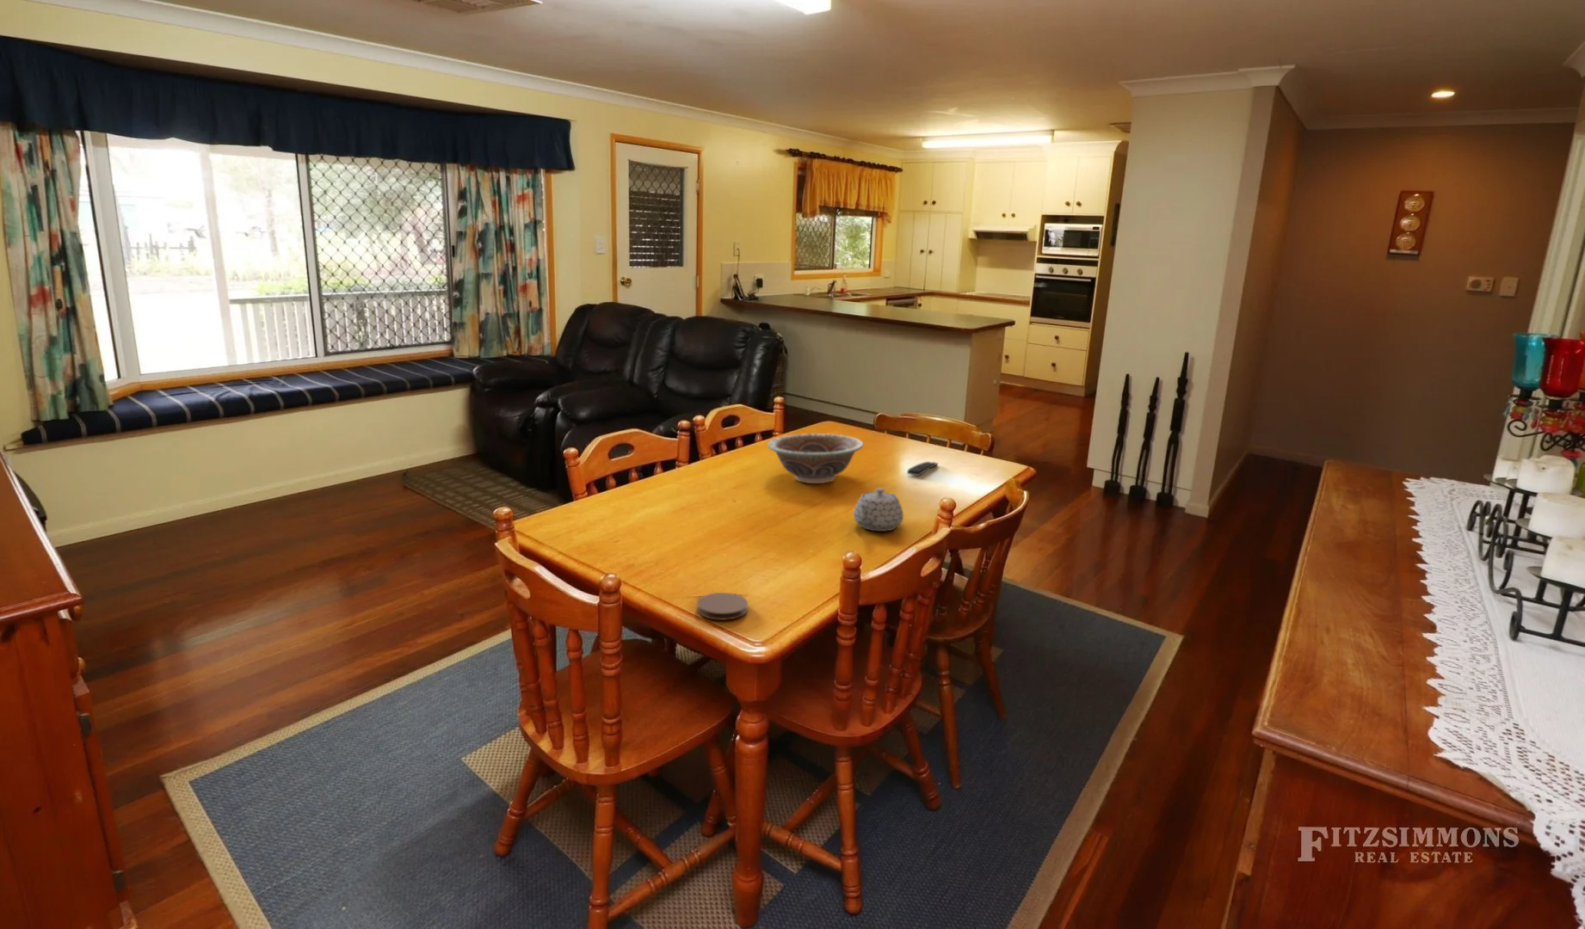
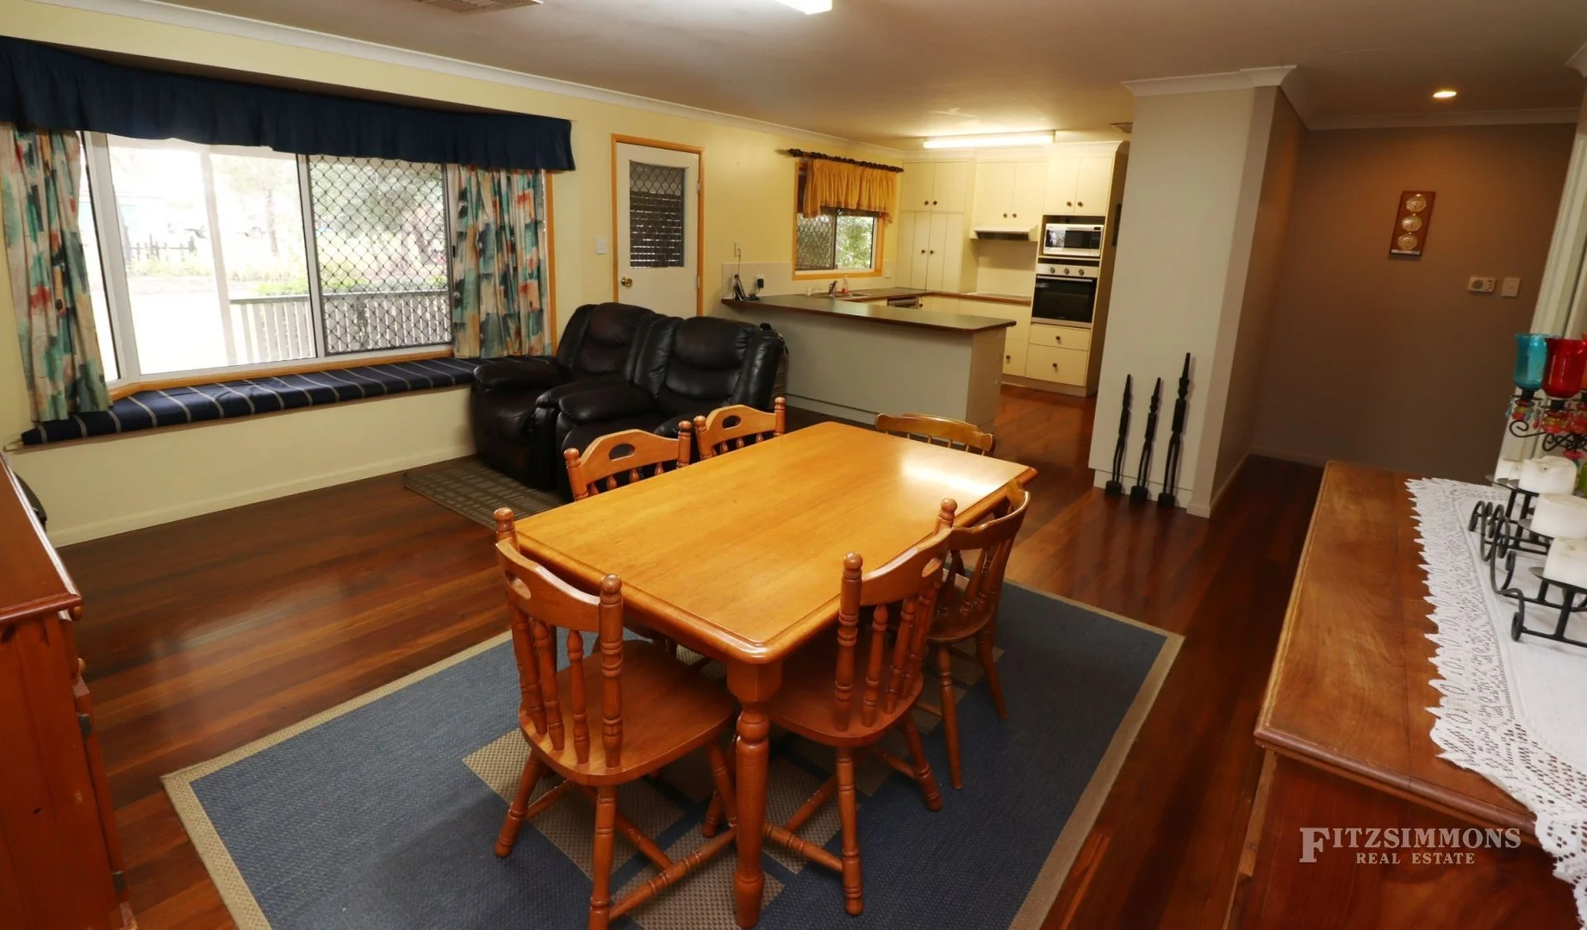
- remote control (924, 467)
- teapot (878, 508)
- coaster (722, 606)
- decorative bowl (814, 459)
